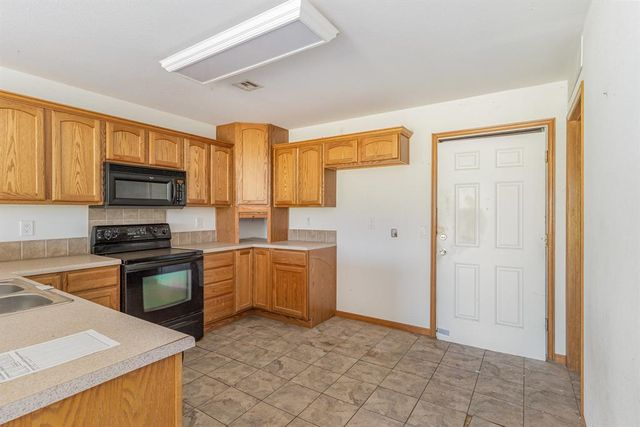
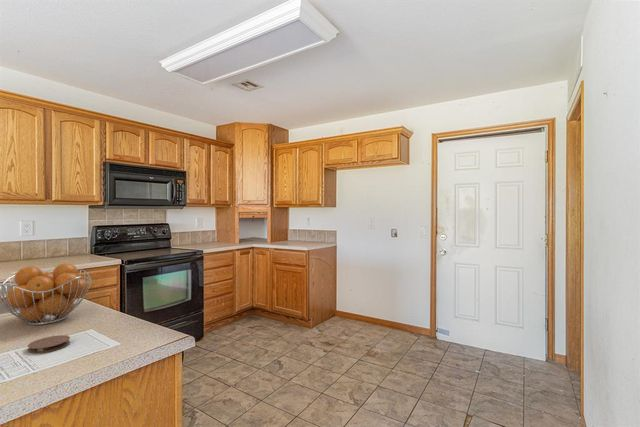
+ fruit basket (47, 292)
+ coaster (49, 343)
